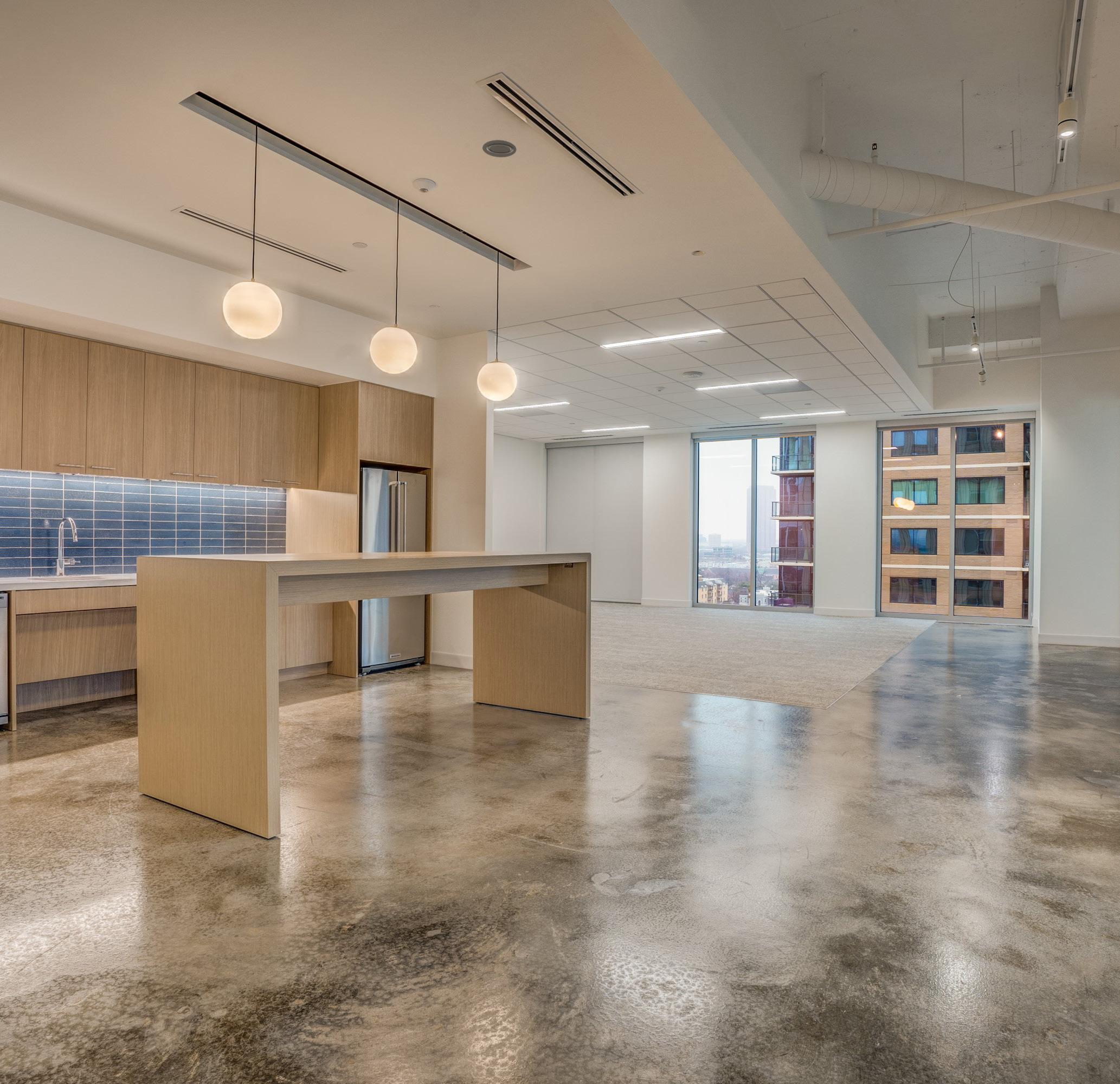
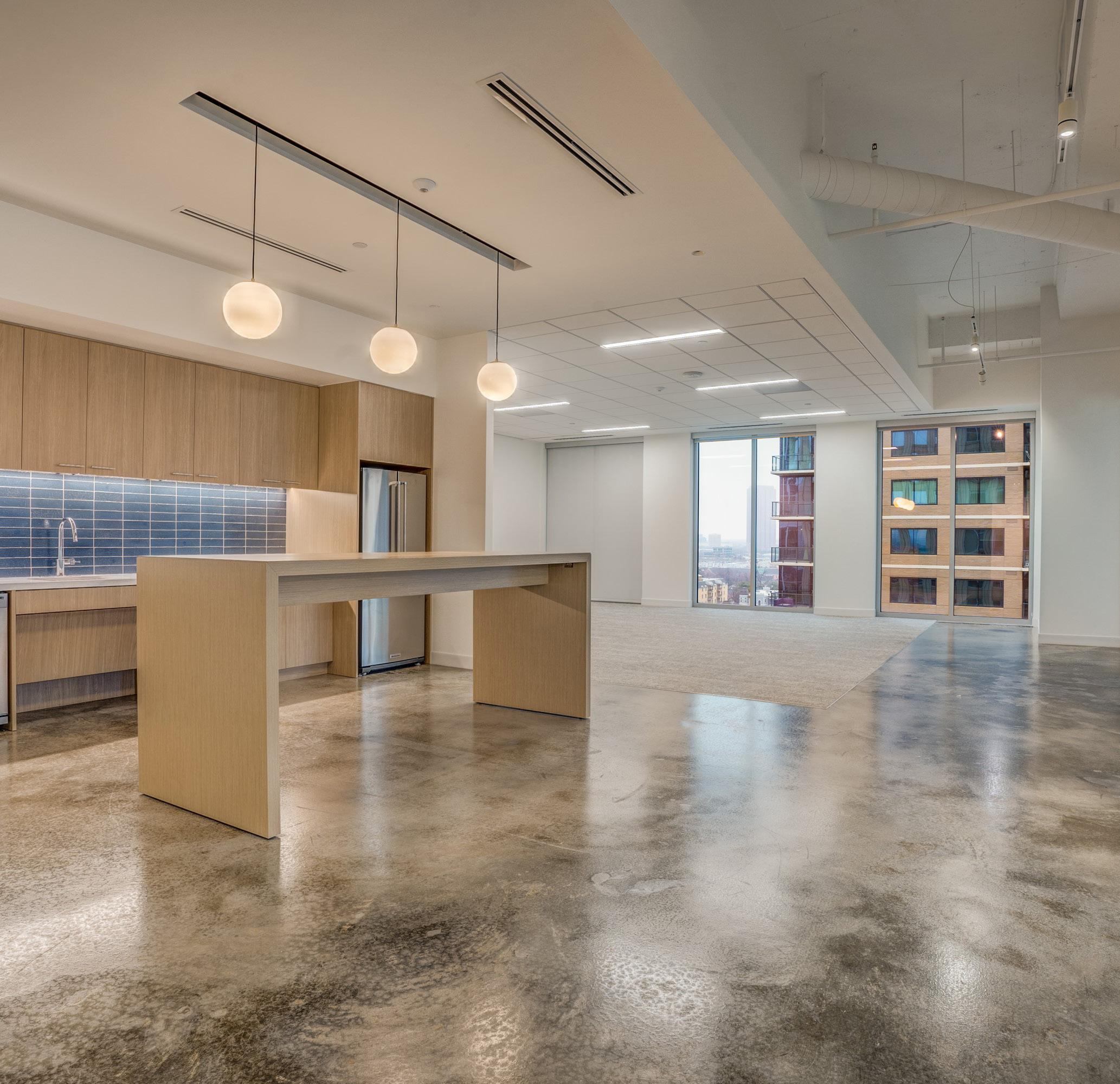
- recessed light (499, 146)
